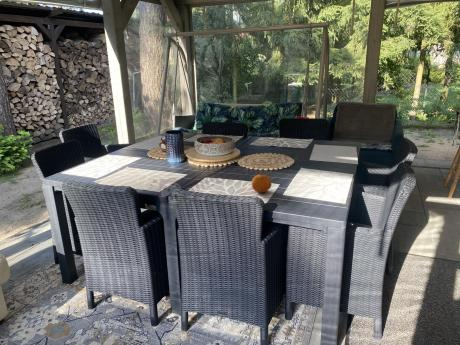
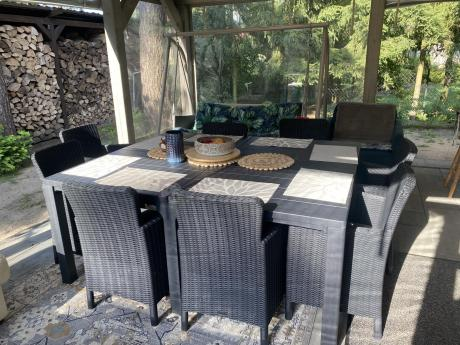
- fruit (261, 183)
